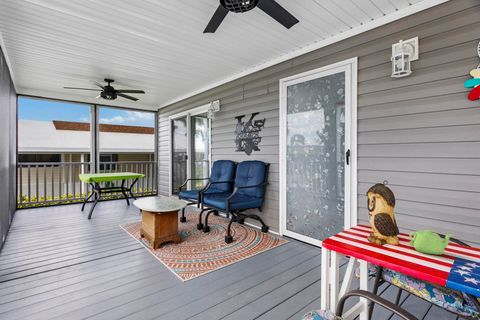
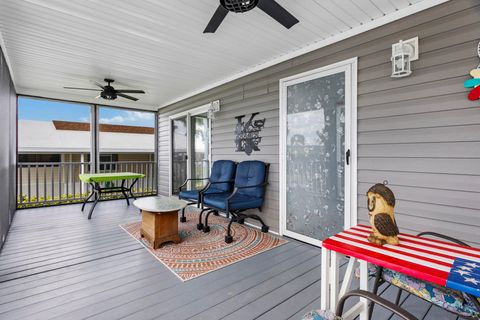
- teapot (430, 241)
